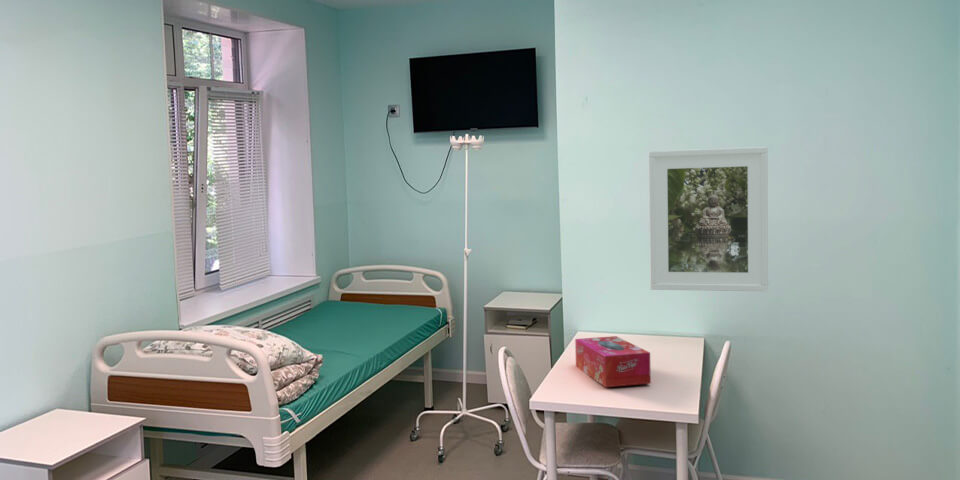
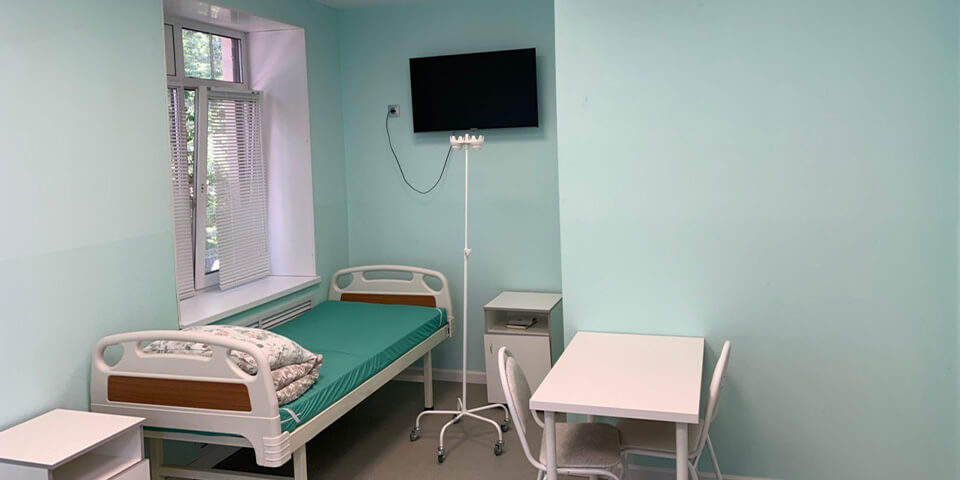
- tissue box (611, 360)
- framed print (707, 220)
